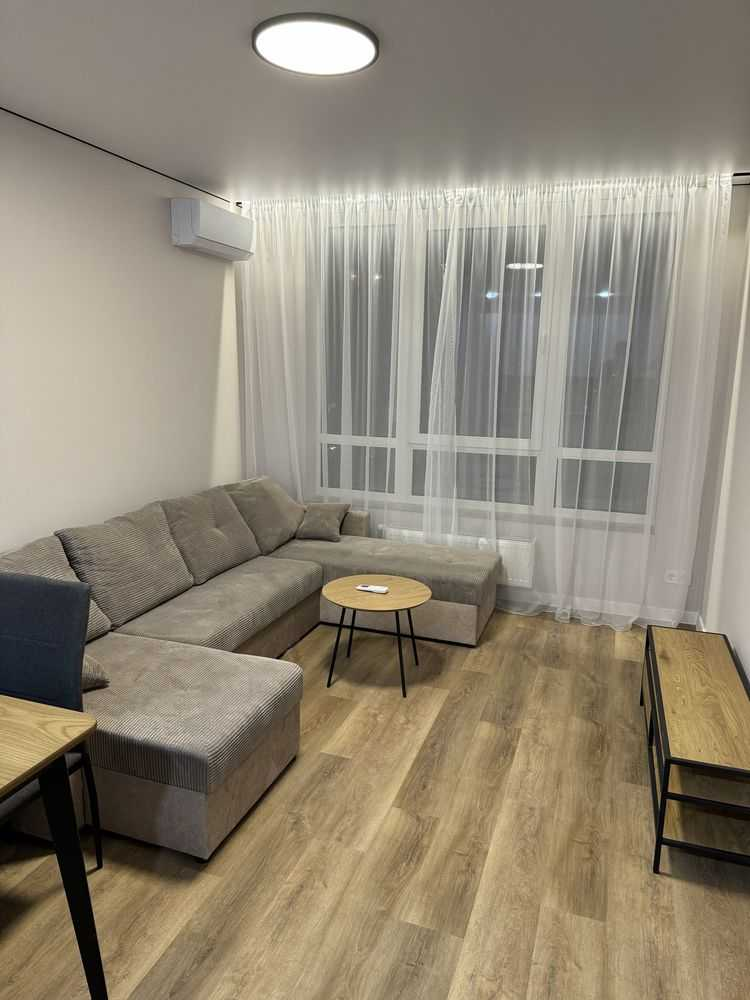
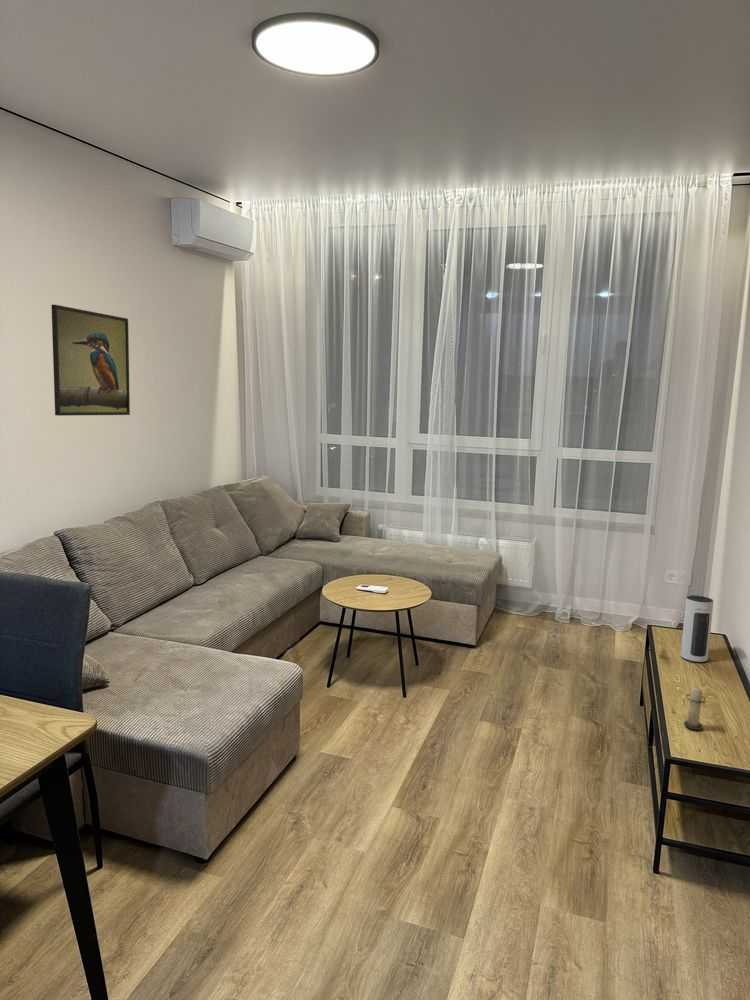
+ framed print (93, 364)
+ candle (694, 705)
+ speaker (696, 627)
